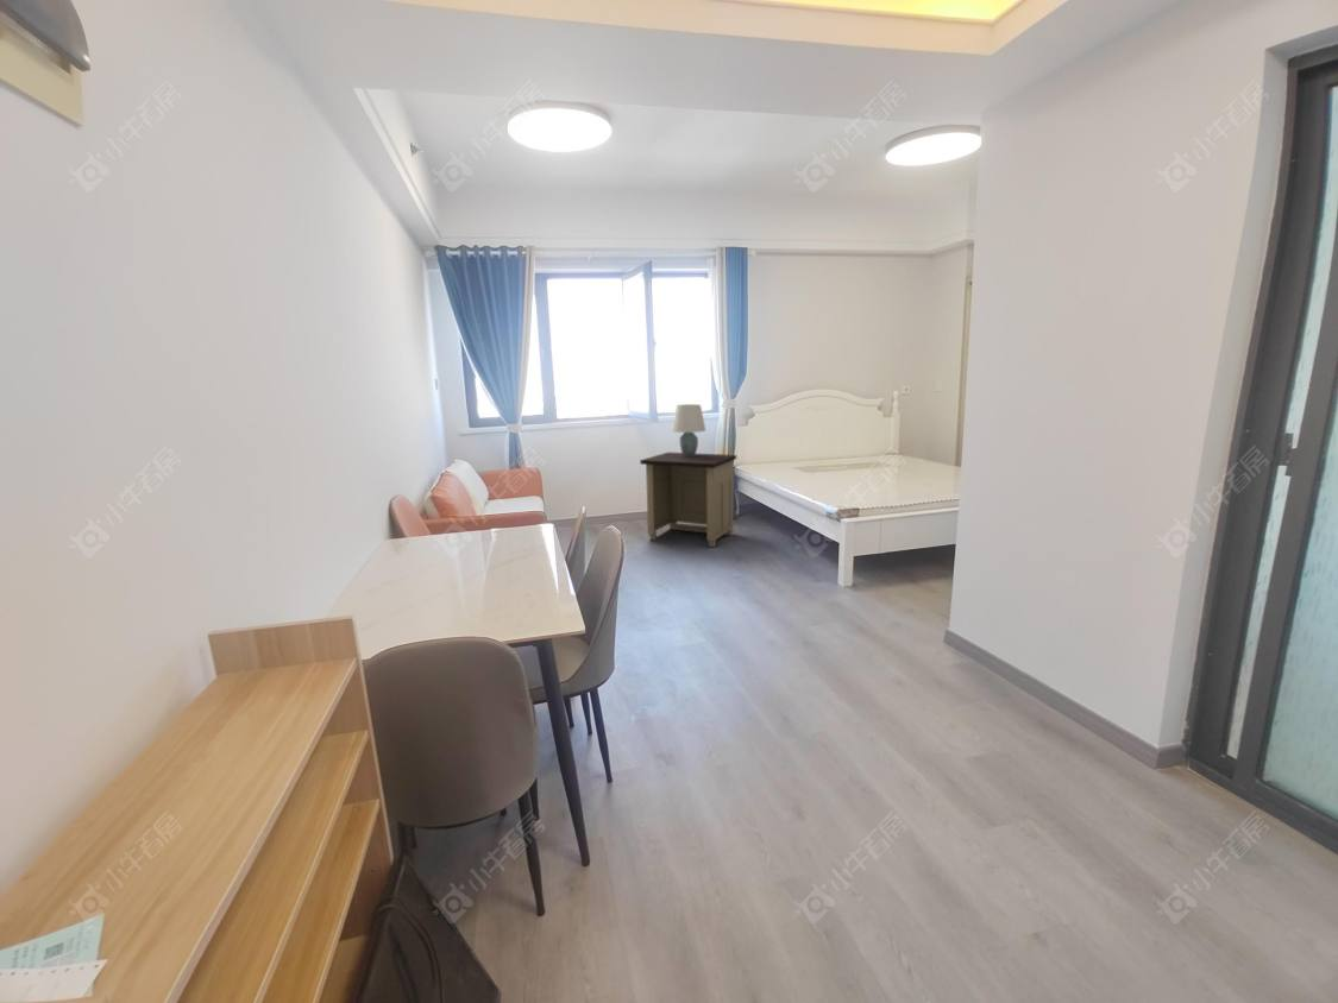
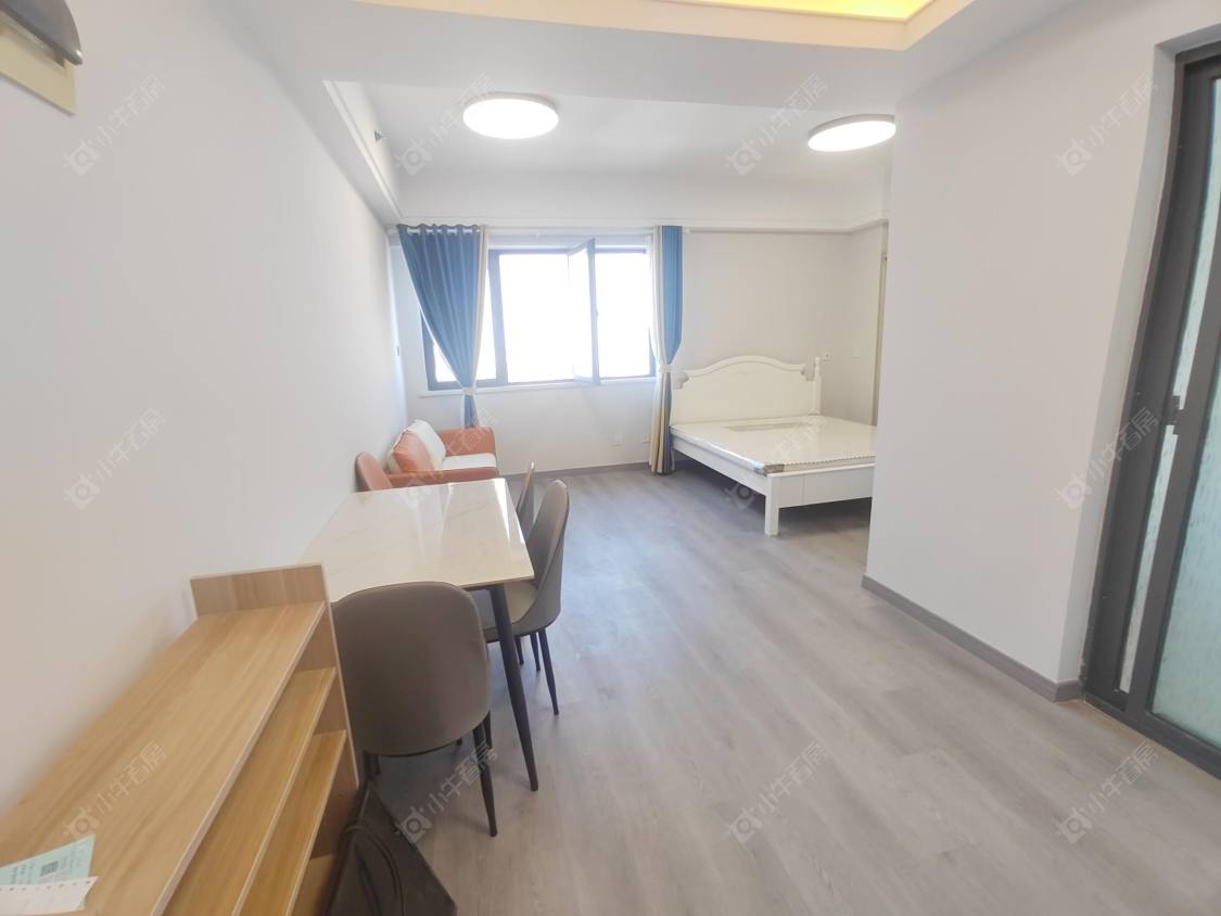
- table lamp (689, 430)
- nightstand (690, 498)
